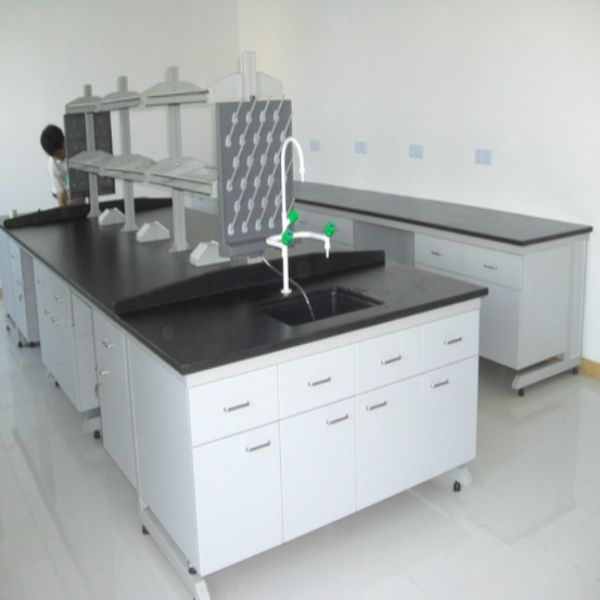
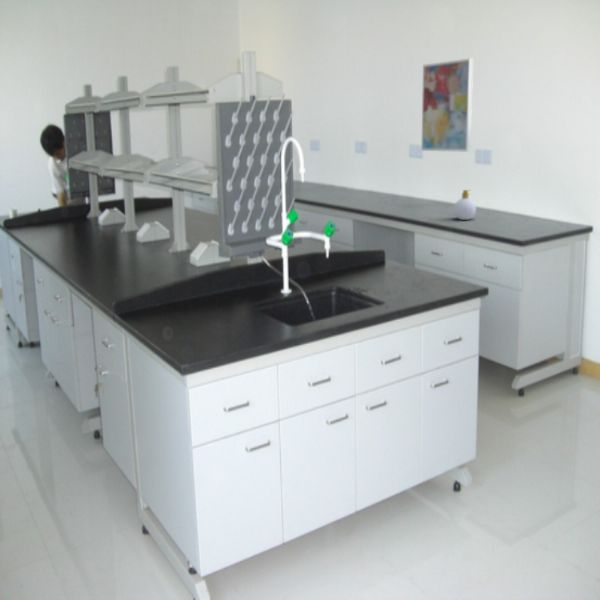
+ soap bottle (464, 204)
+ wall art (445, 107)
